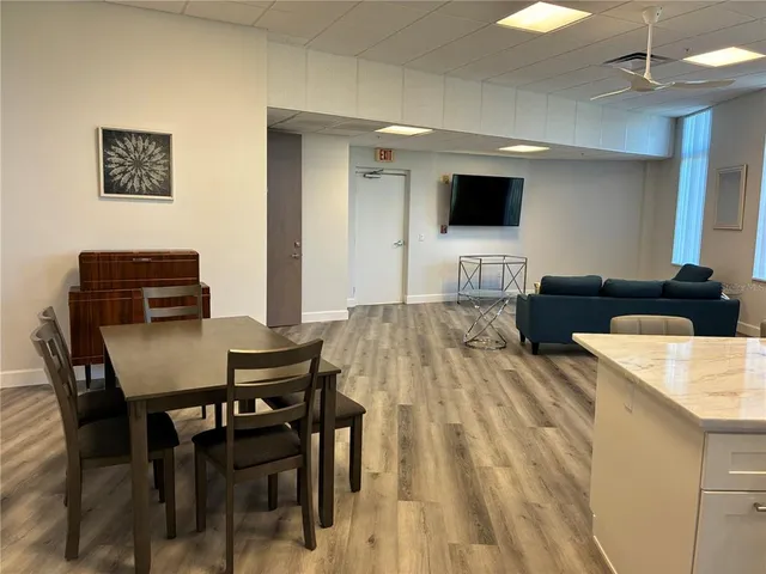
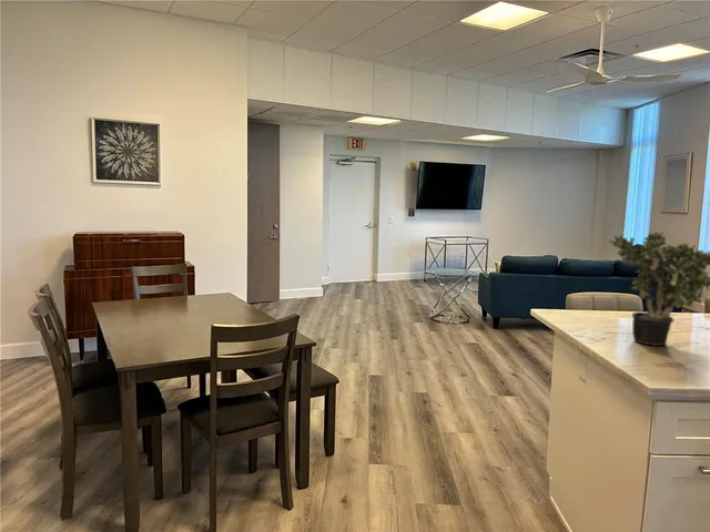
+ potted plant (657, 288)
